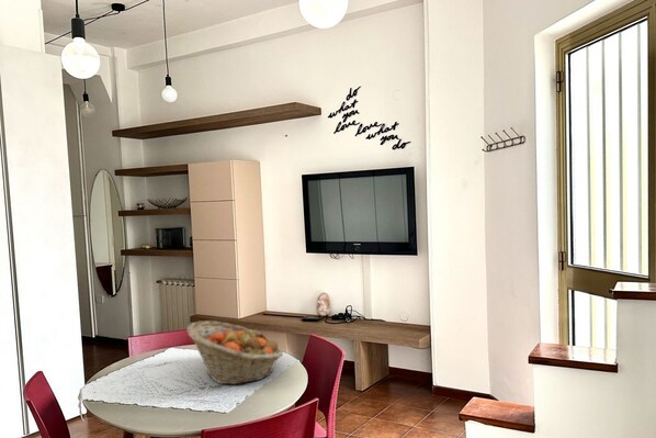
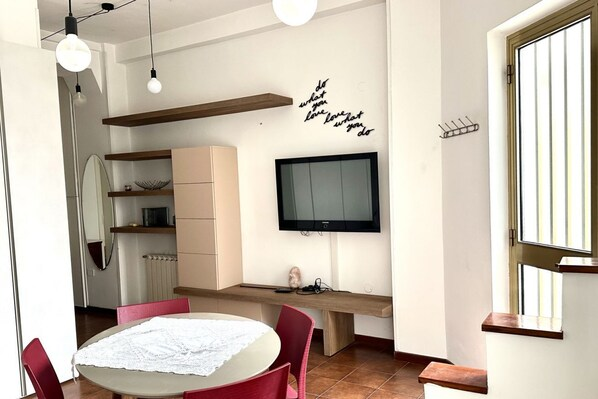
- fruit basket (235, 347)
